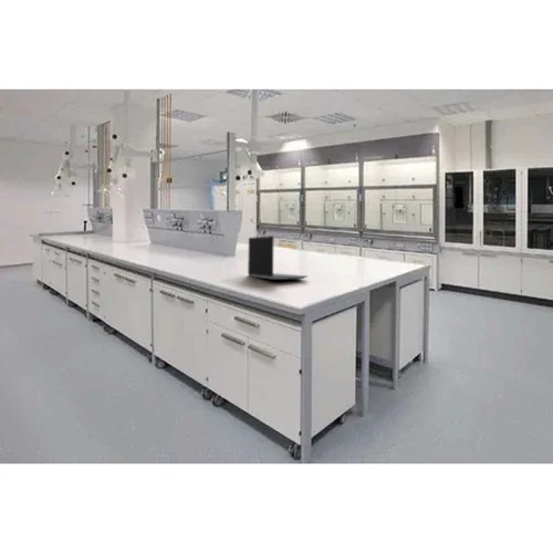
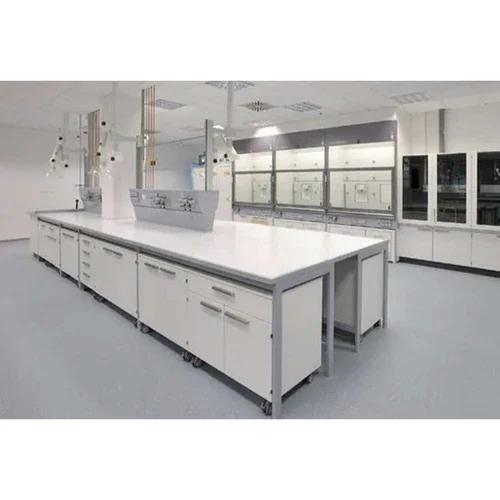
- laptop computer (272, 257)
